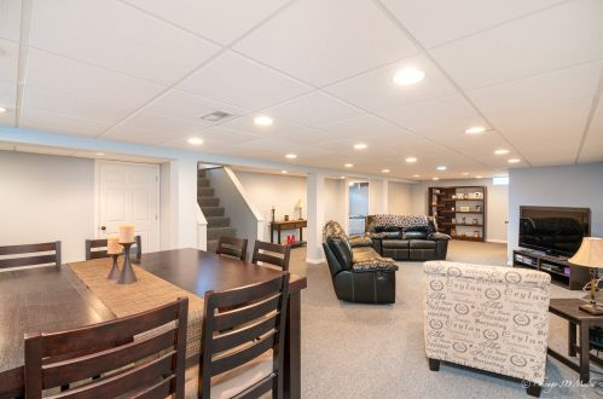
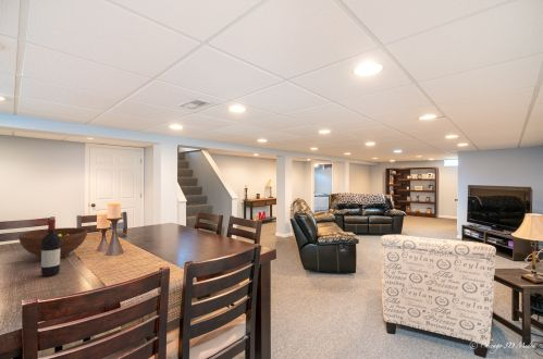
+ wine bottle (50, 247)
+ fruit bowl (60, 244)
